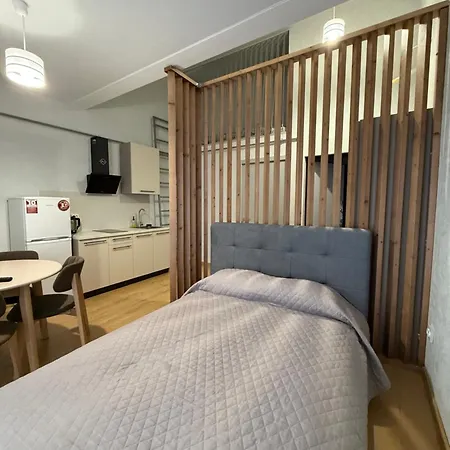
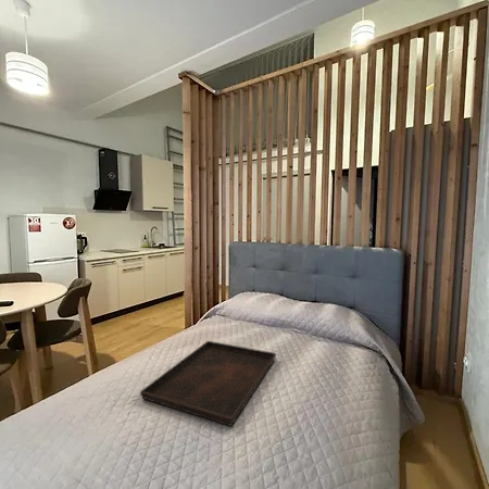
+ serving tray (216, 373)
